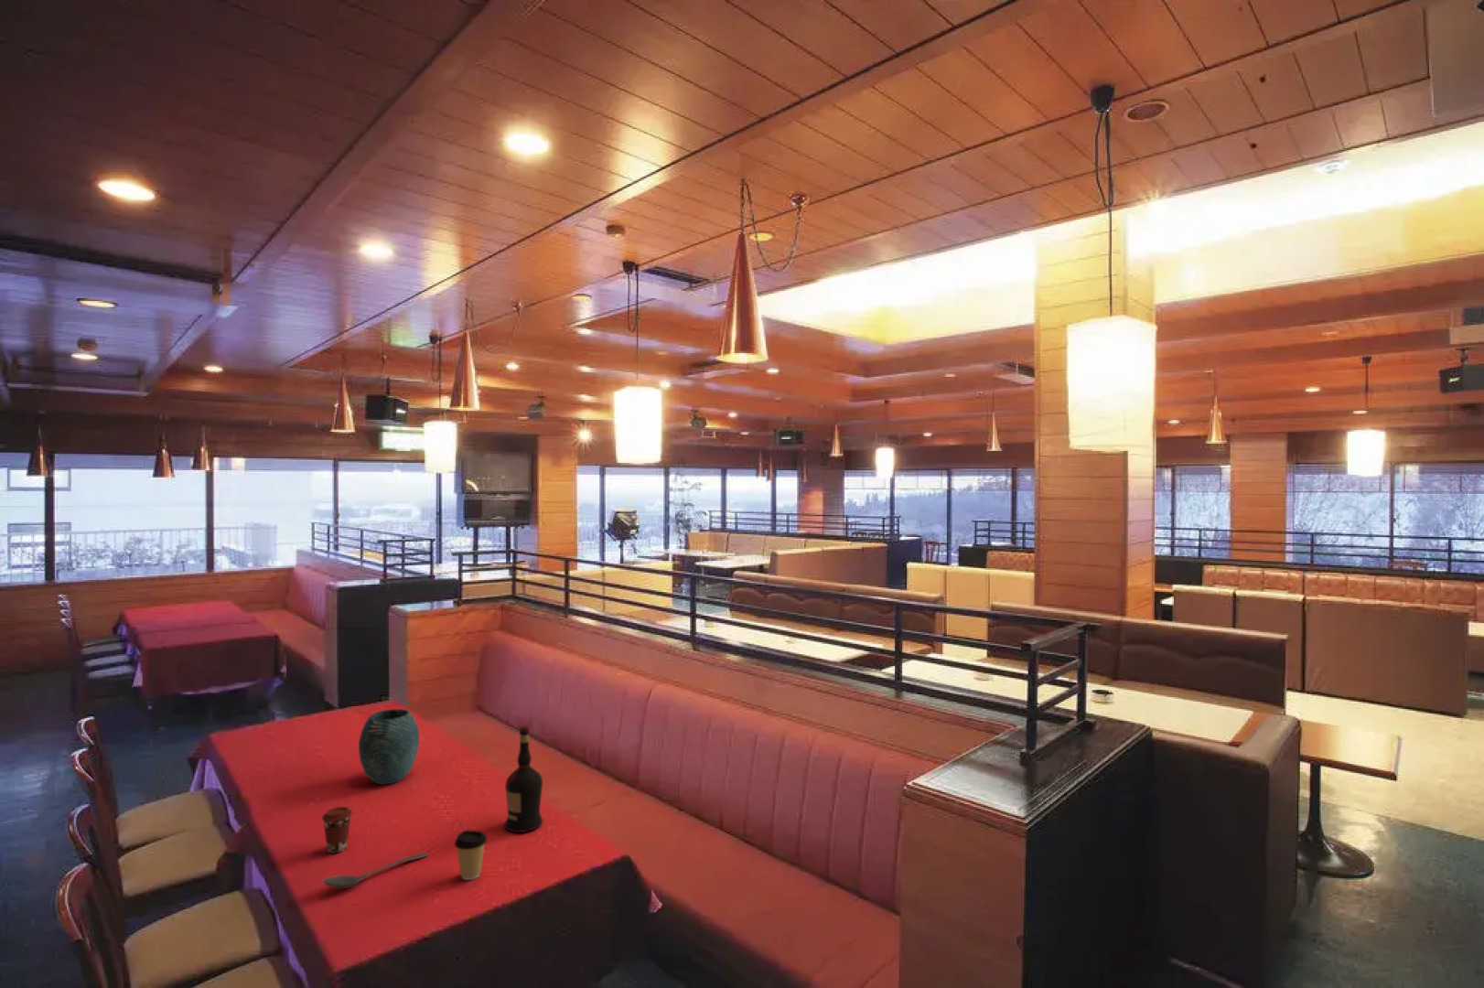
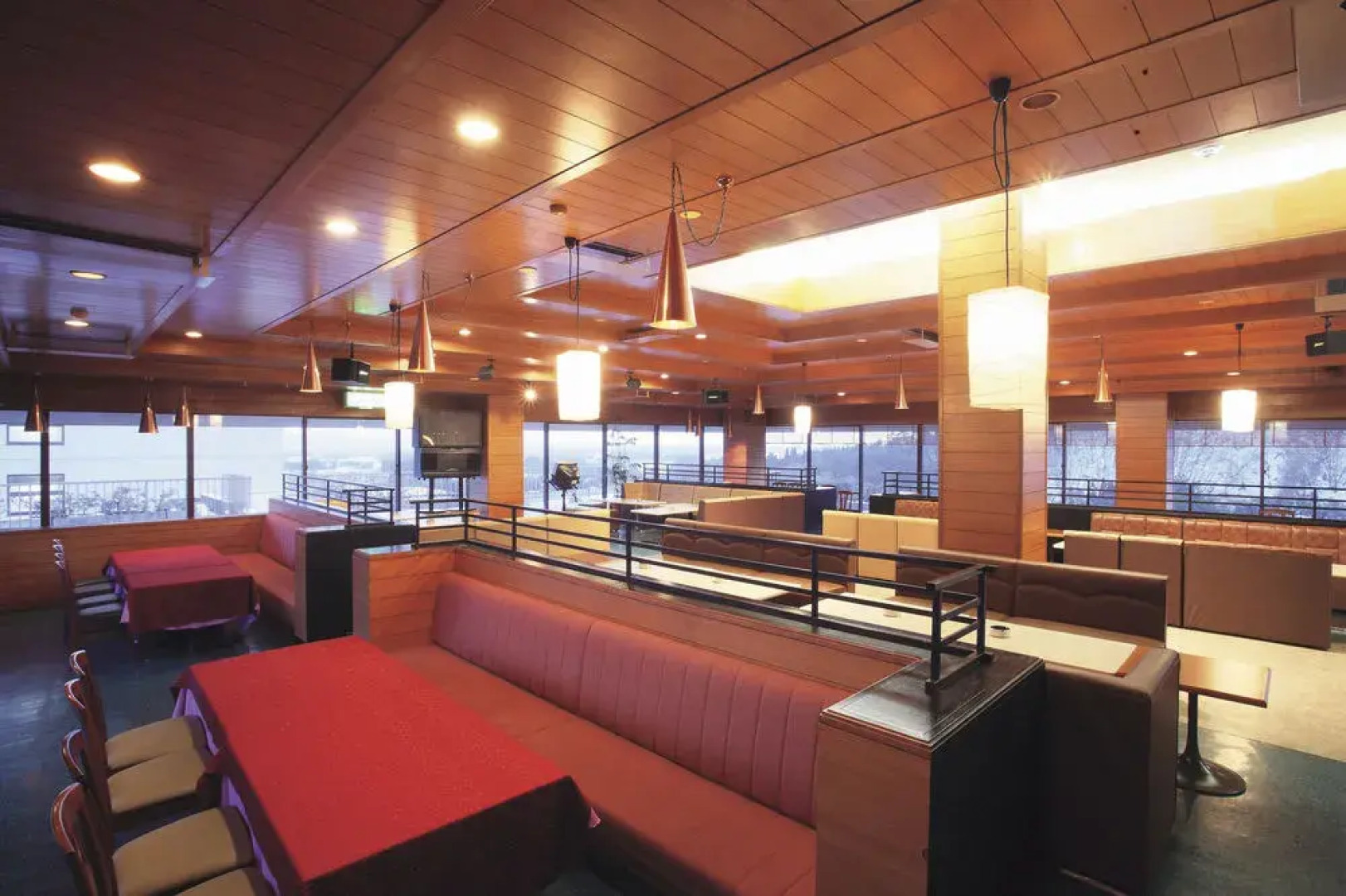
- stirrer (378, 868)
- coffee cup (336, 829)
- vase (389, 747)
- liquor (524, 776)
- coffee cup (471, 855)
